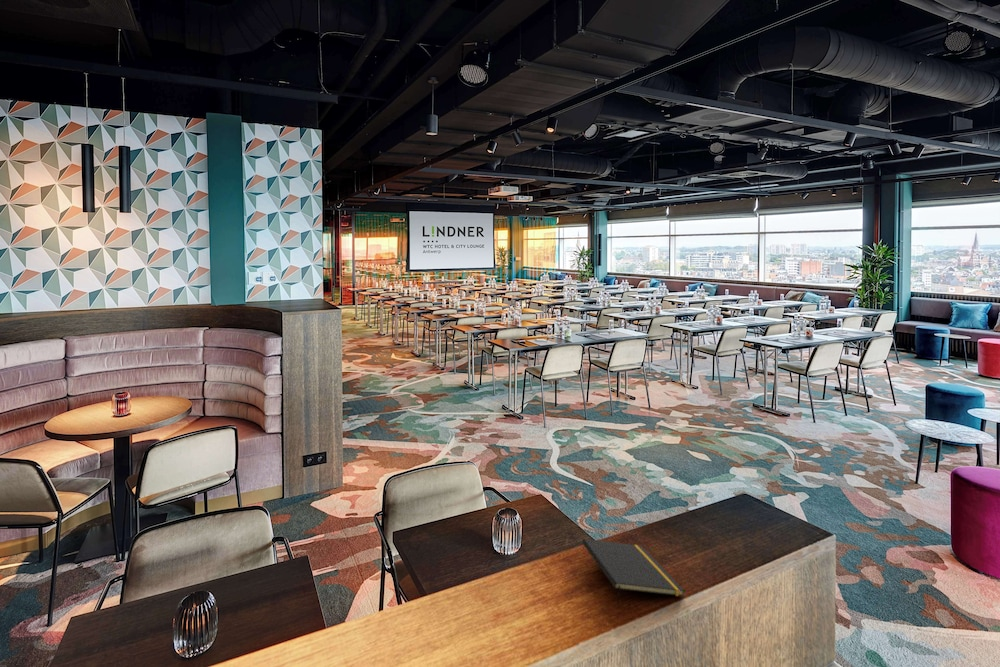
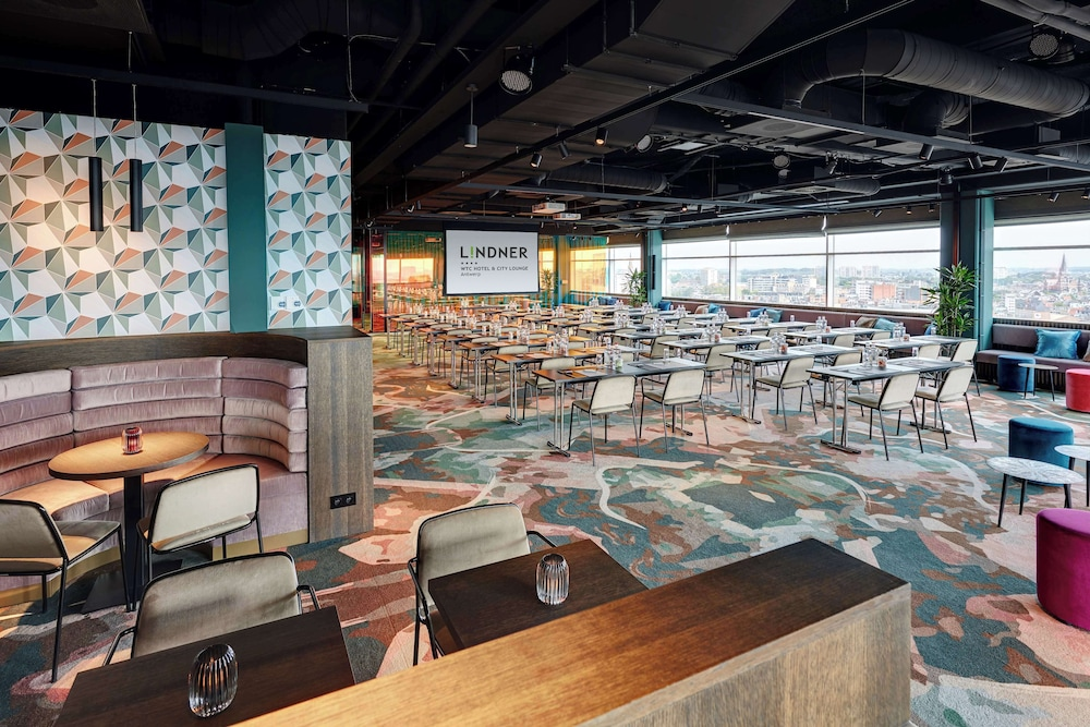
- notepad (629, 565)
